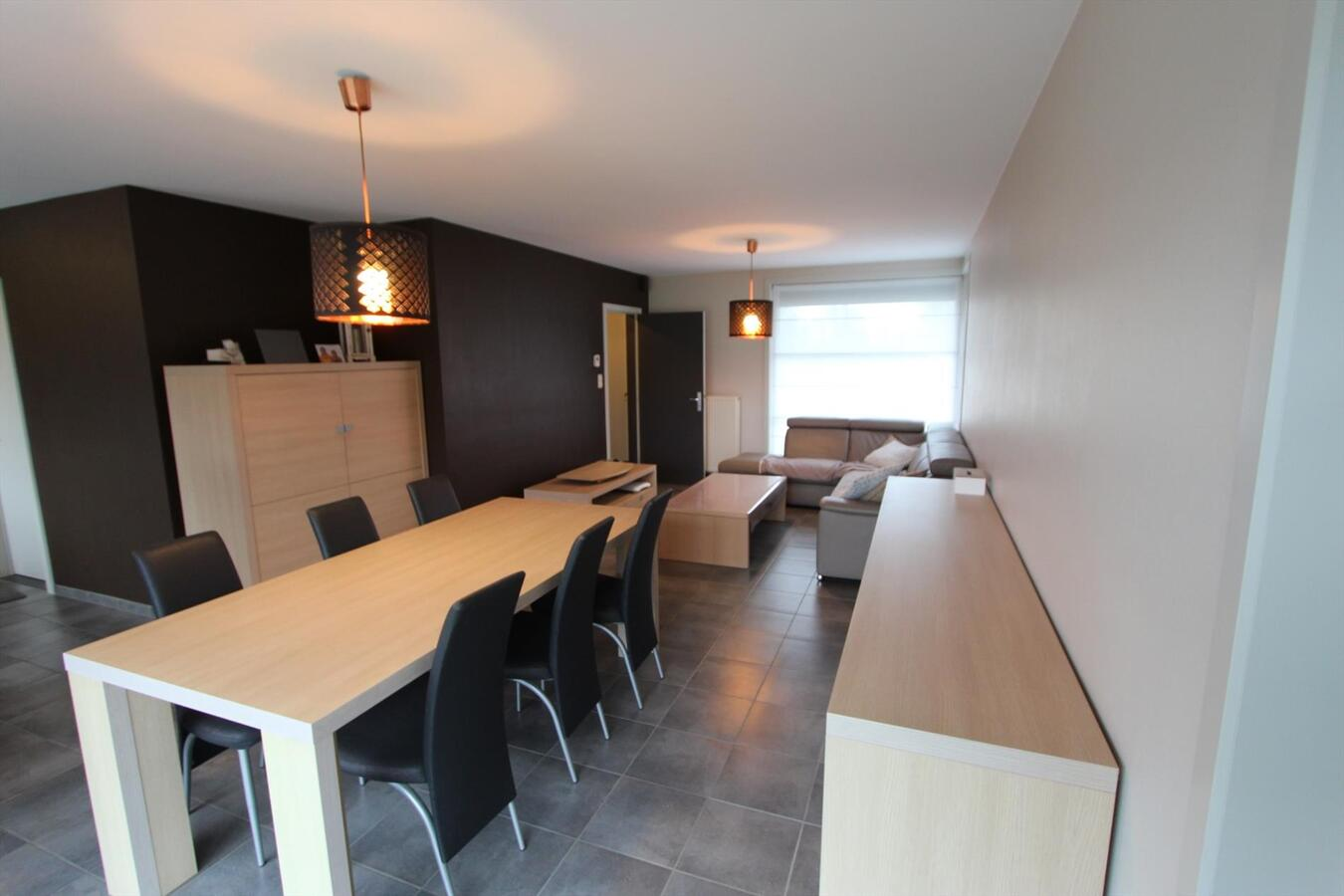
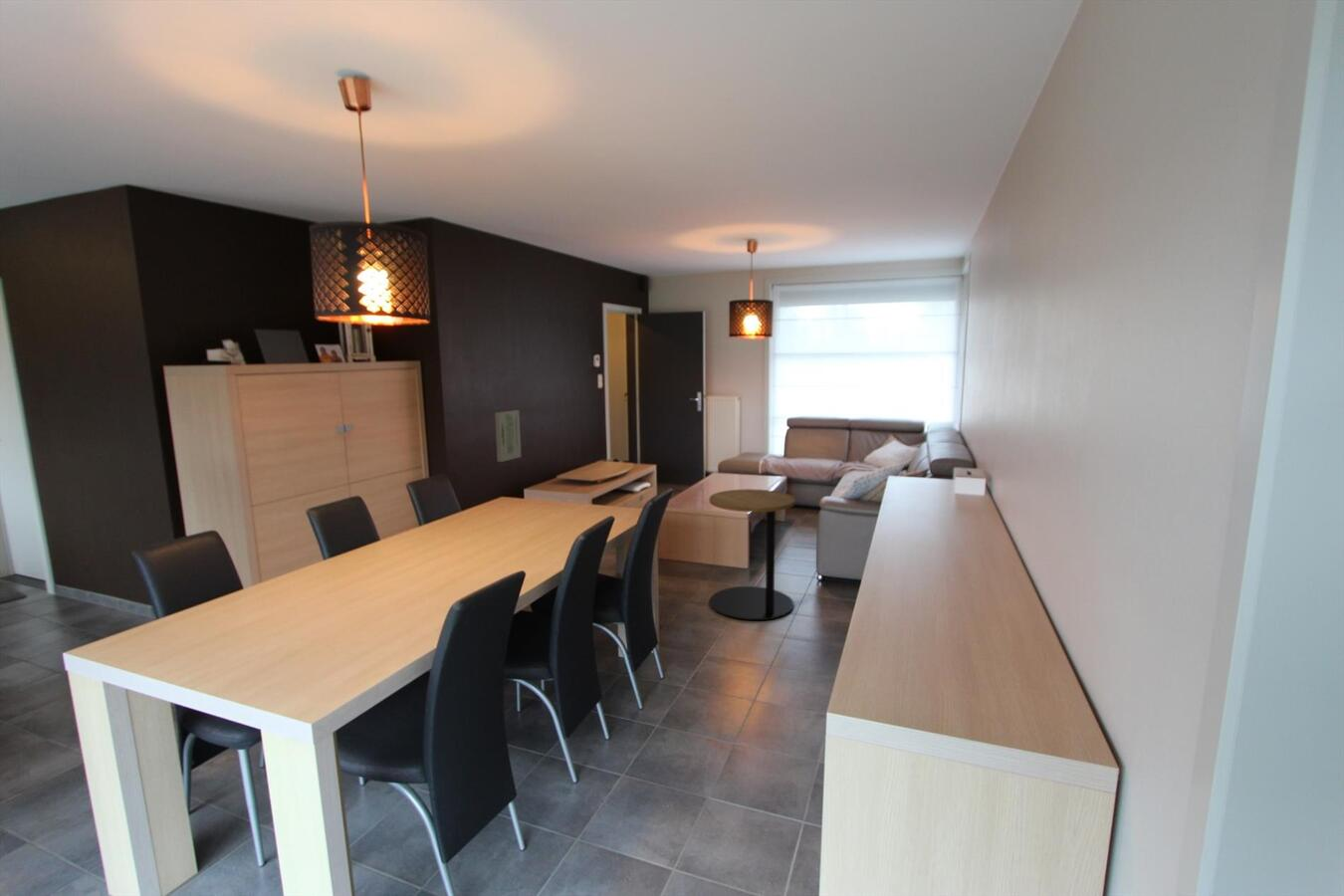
+ side table (767, 551)
+ wall art (508, 435)
